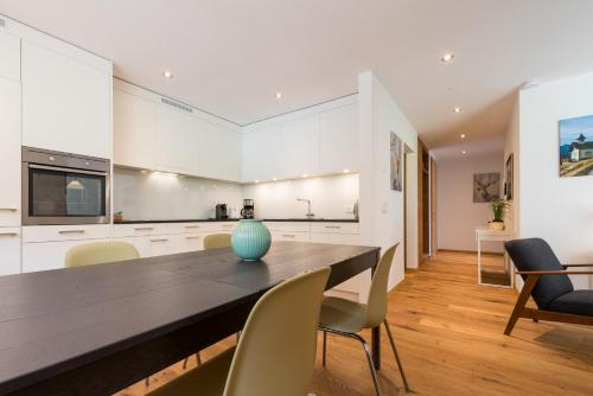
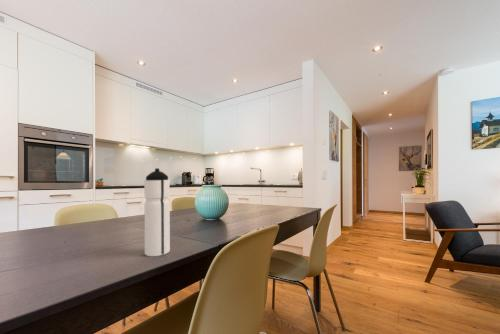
+ water bottle (157, 210)
